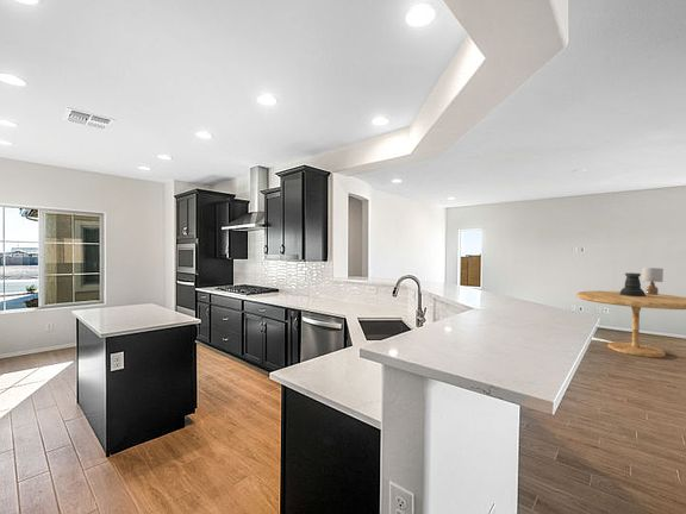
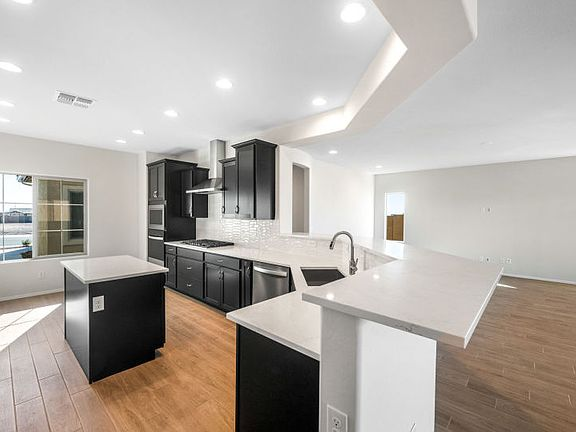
- pedestal (632, 283)
- dining table (635, 322)
- lamp (651, 281)
